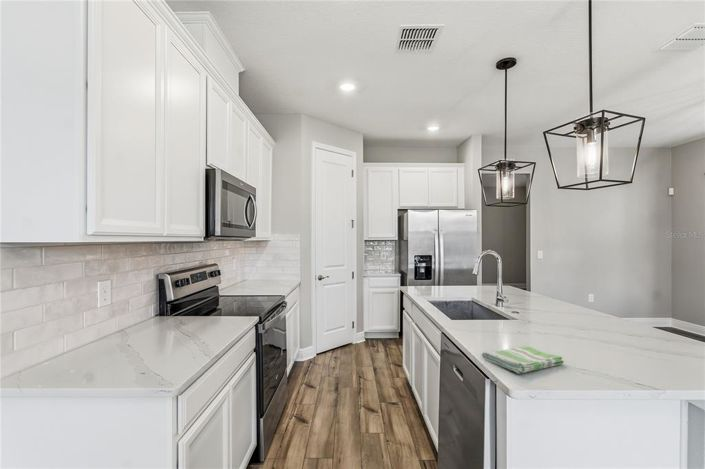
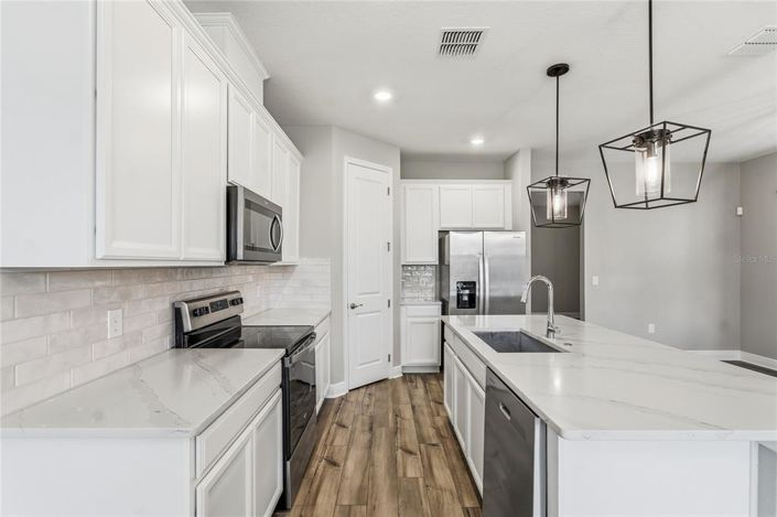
- dish towel (521, 356)
